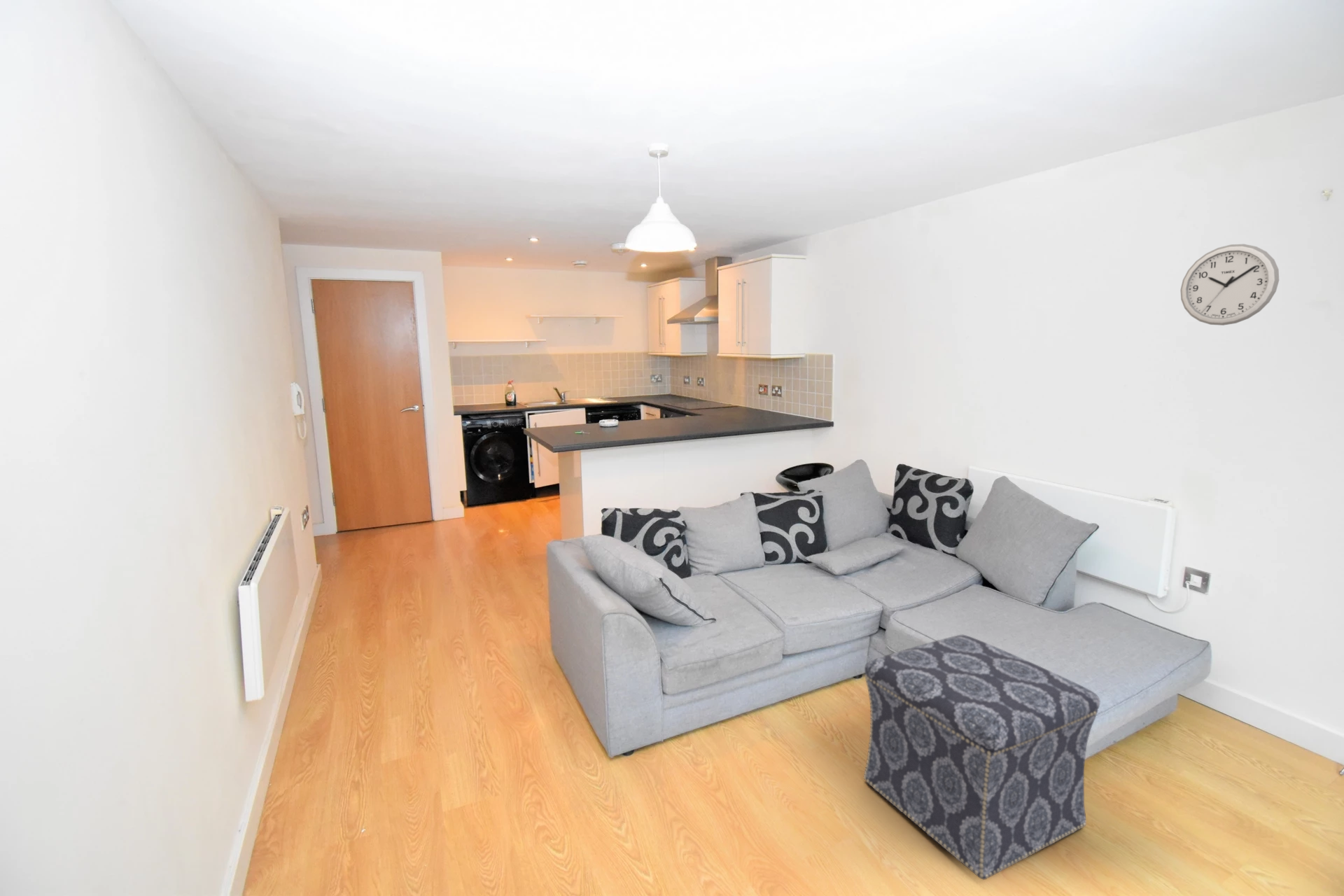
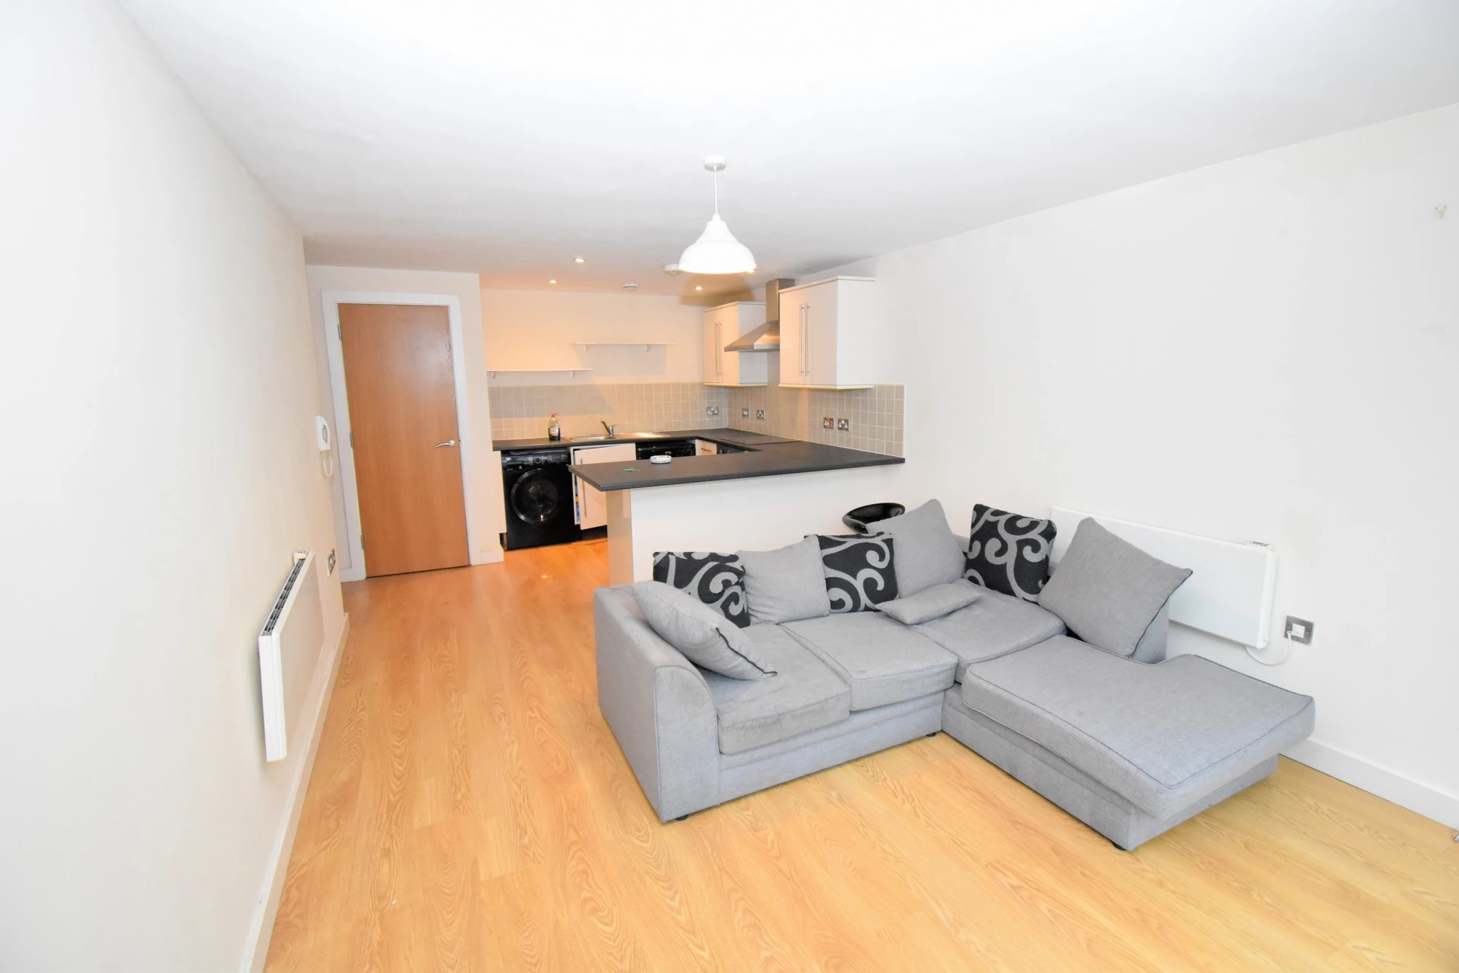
- ottoman (972, 737)
- wall clock (1226, 285)
